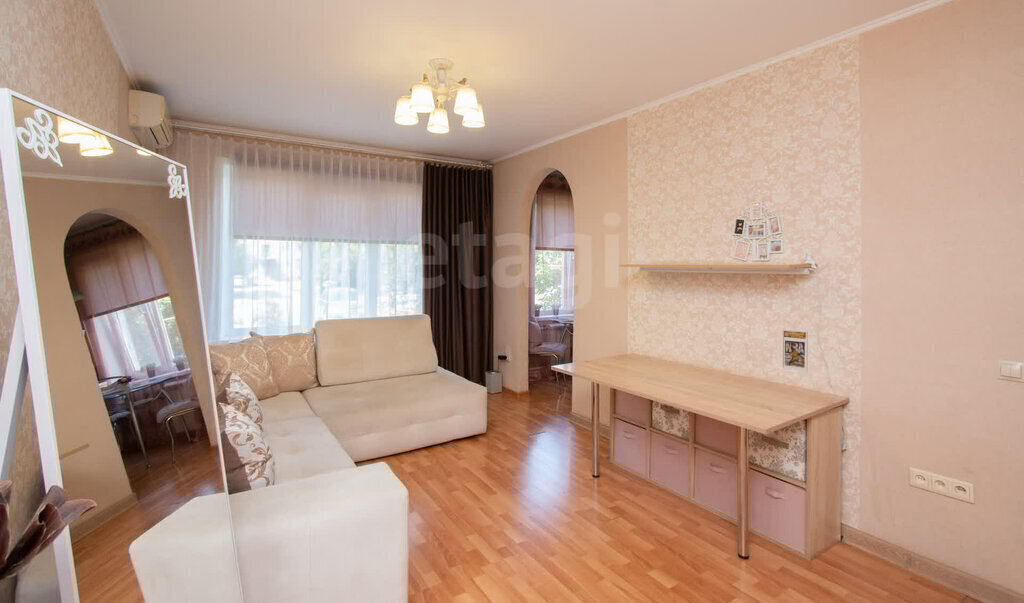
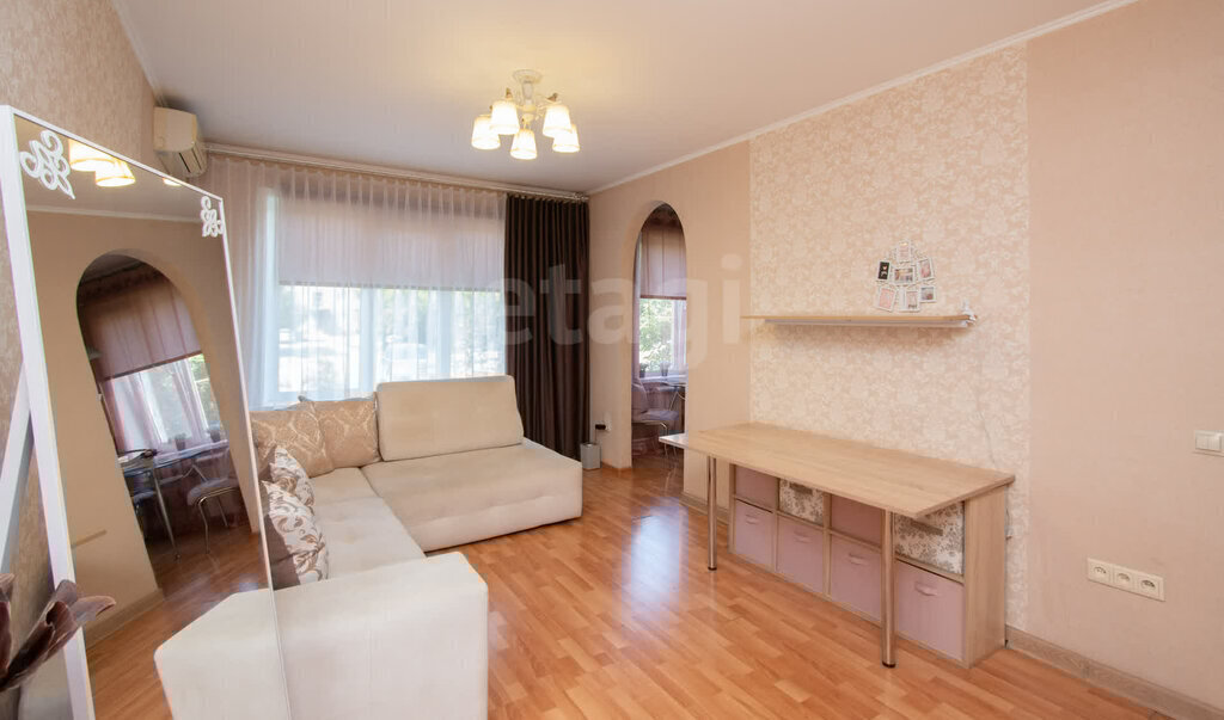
- trading card display case (794, 350)
